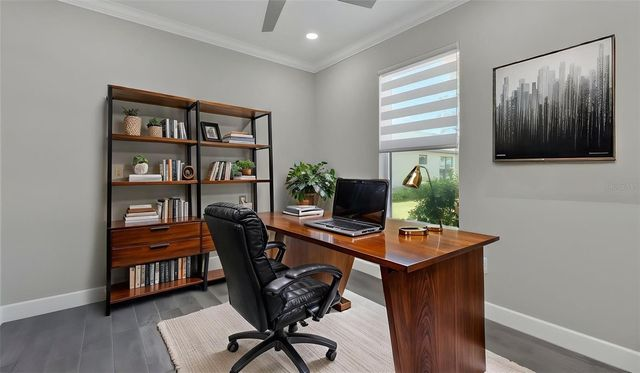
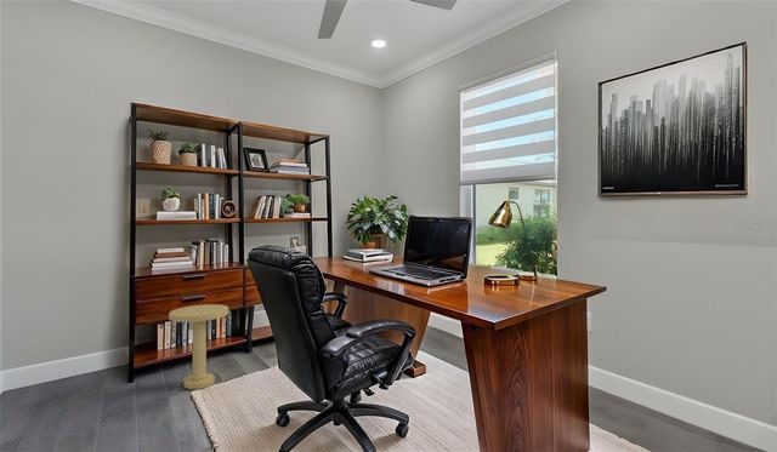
+ side table (199, 345)
